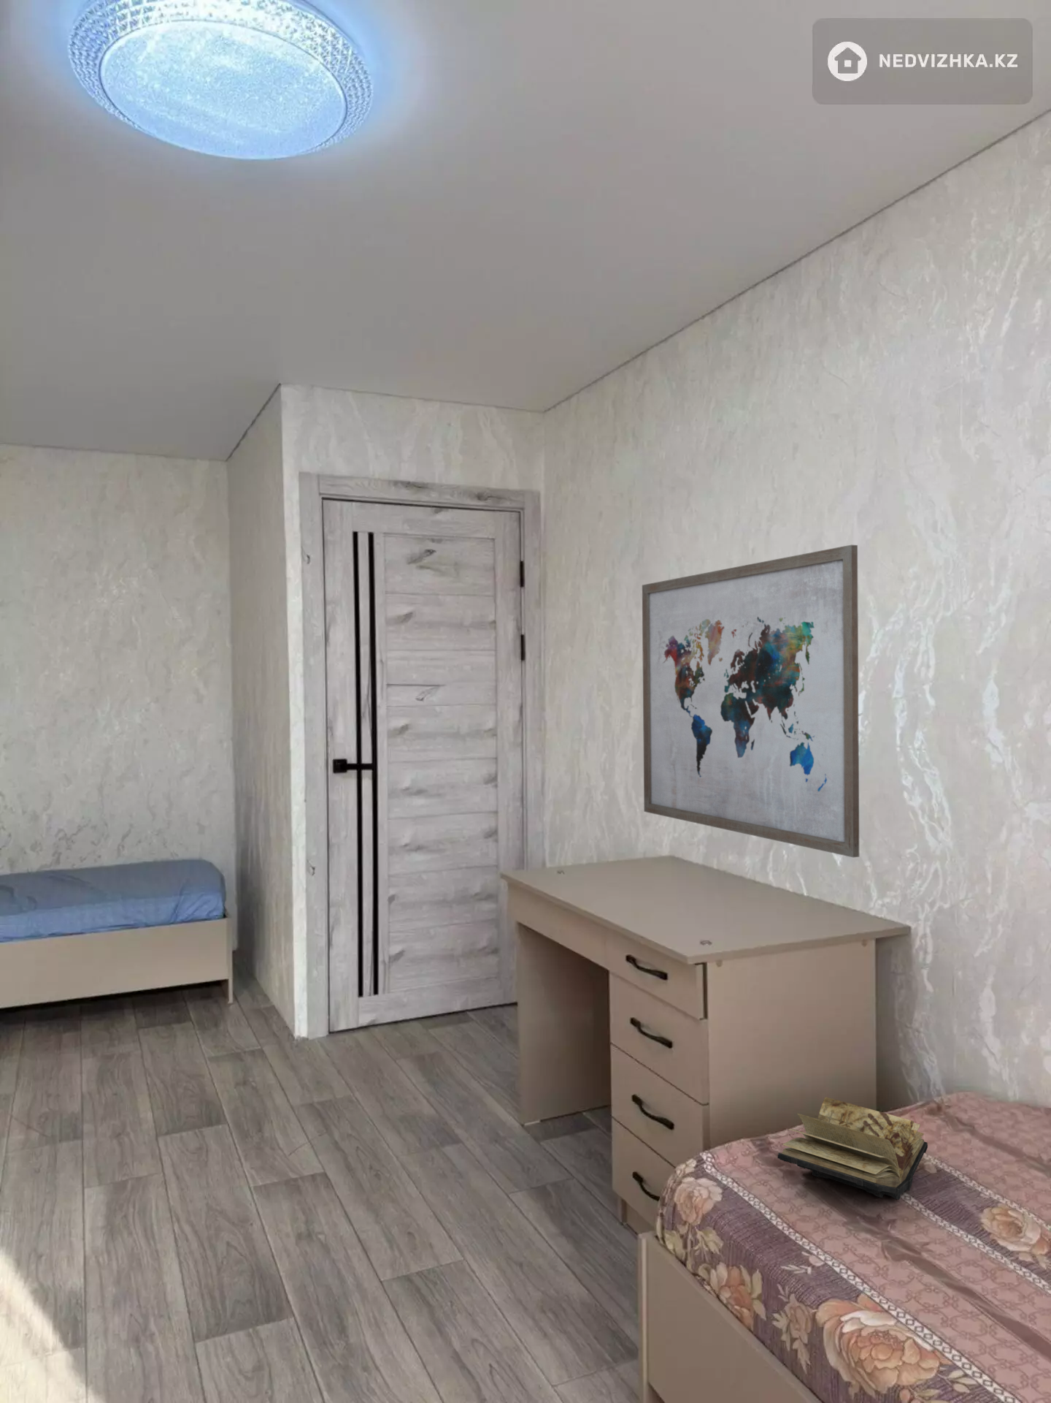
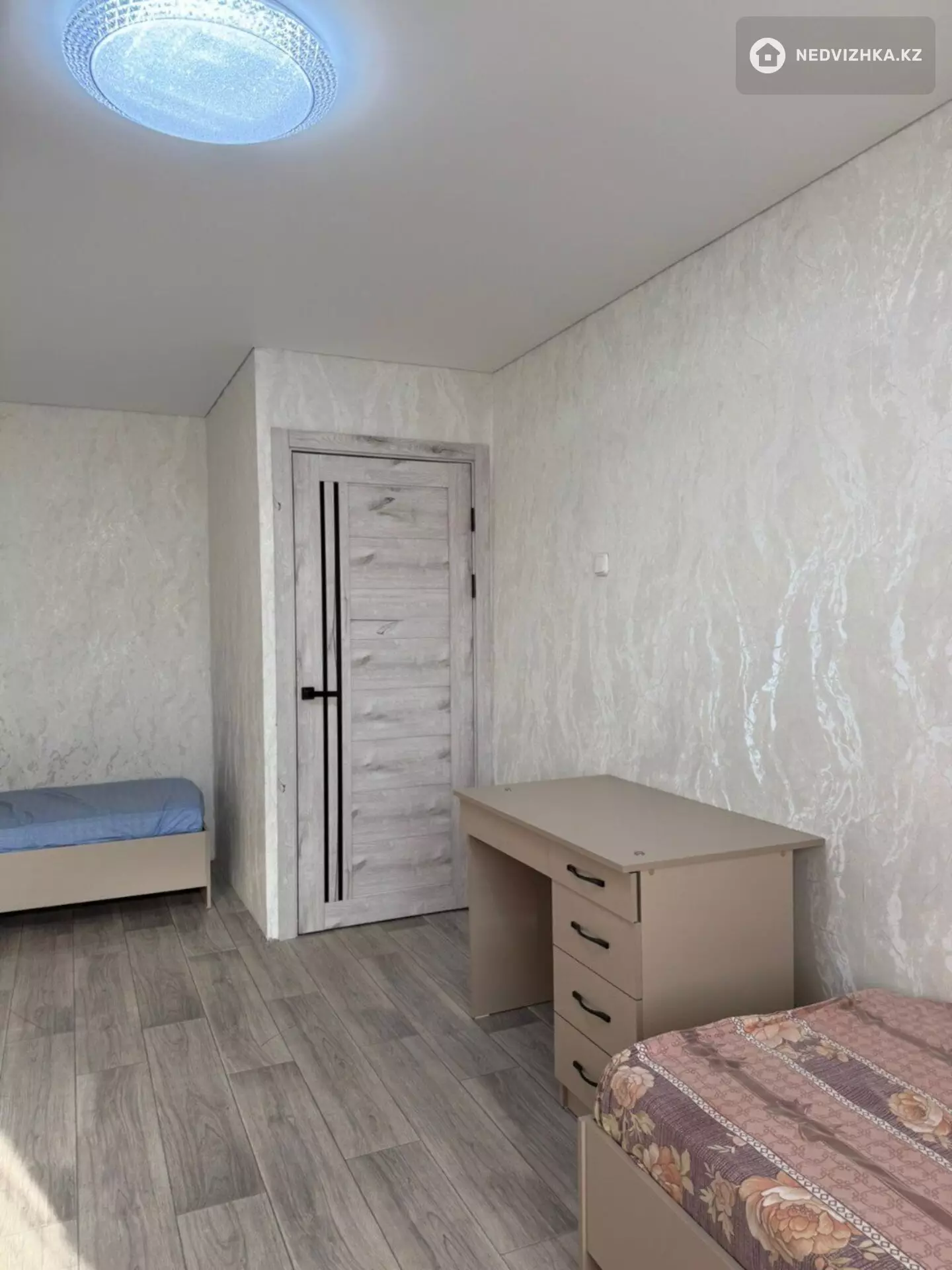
- book (854, 1149)
- wall art (733, 699)
